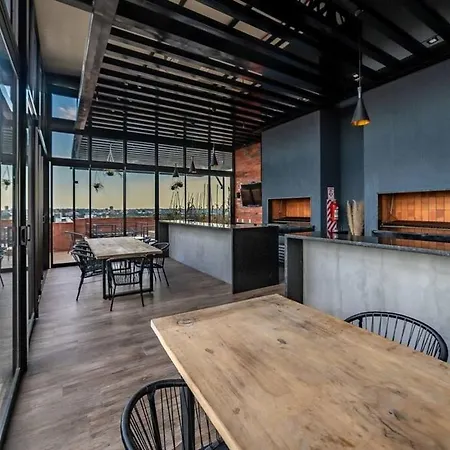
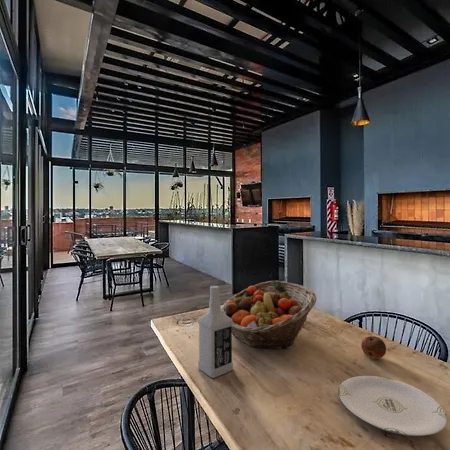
+ vodka (215, 327)
+ plate (388, 404)
+ fruit basket (266, 310)
+ fruit (373, 346)
